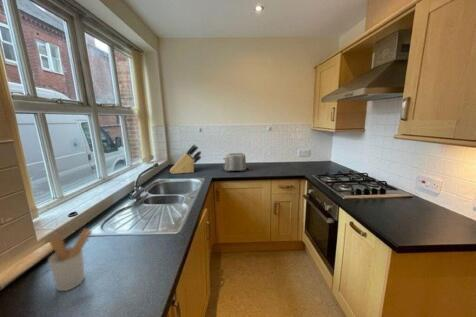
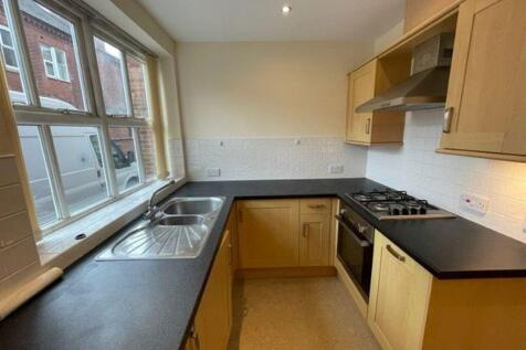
- utensil holder (74, 257)
- toaster (236, 162)
- knife block (185, 158)
